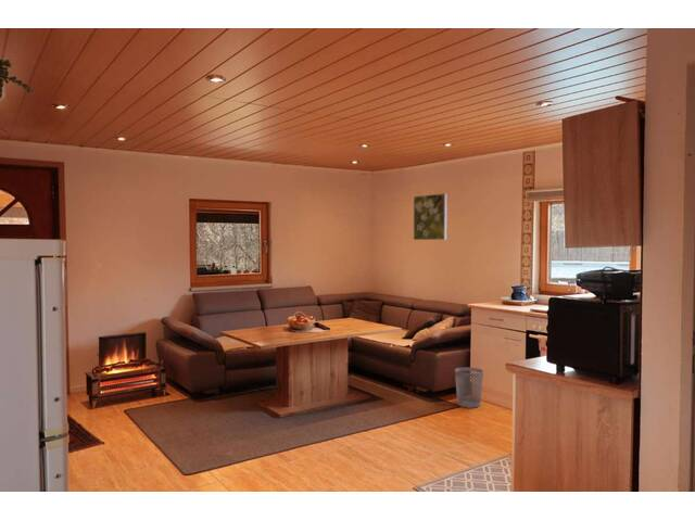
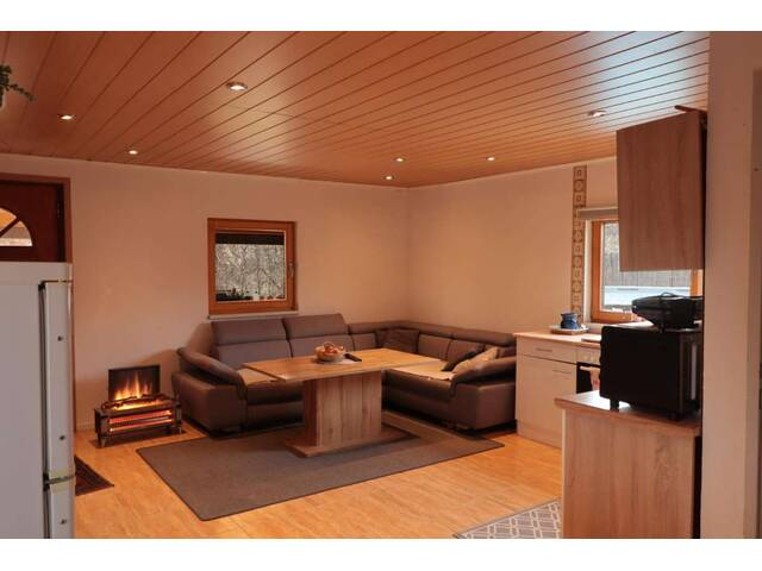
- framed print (429, 217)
- wastebasket (468, 386)
